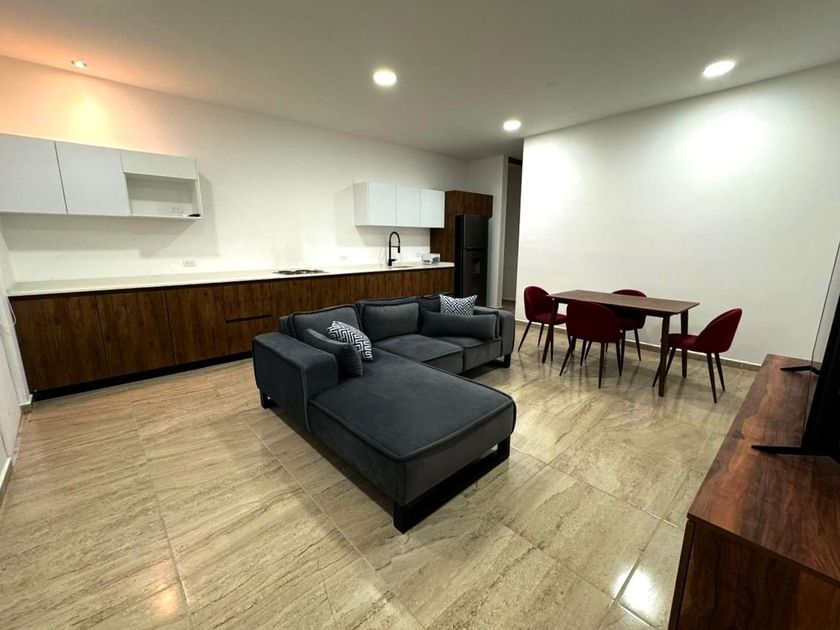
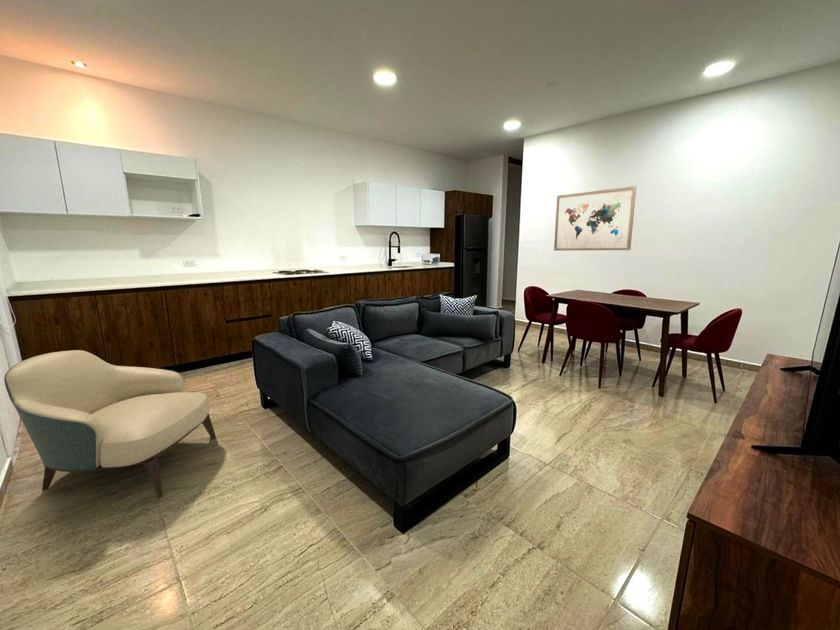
+ armchair (118, 412)
+ wall art (591, 221)
